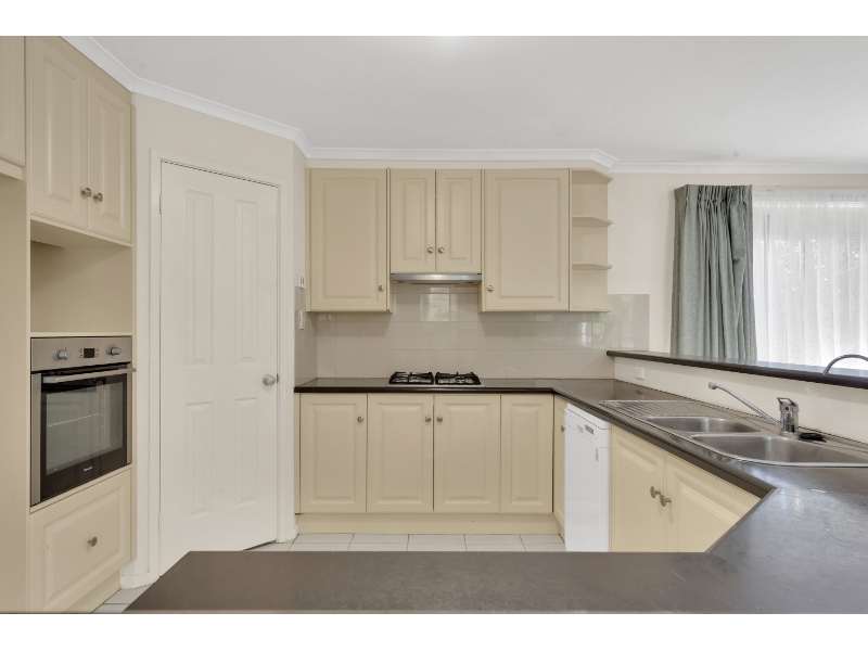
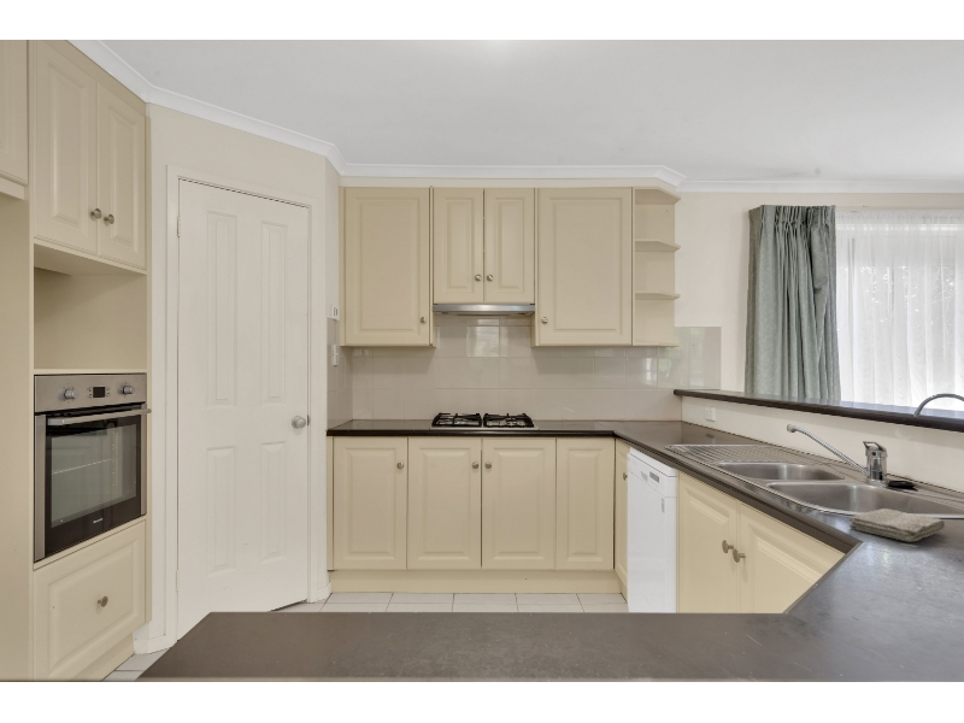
+ washcloth (895, 522)
